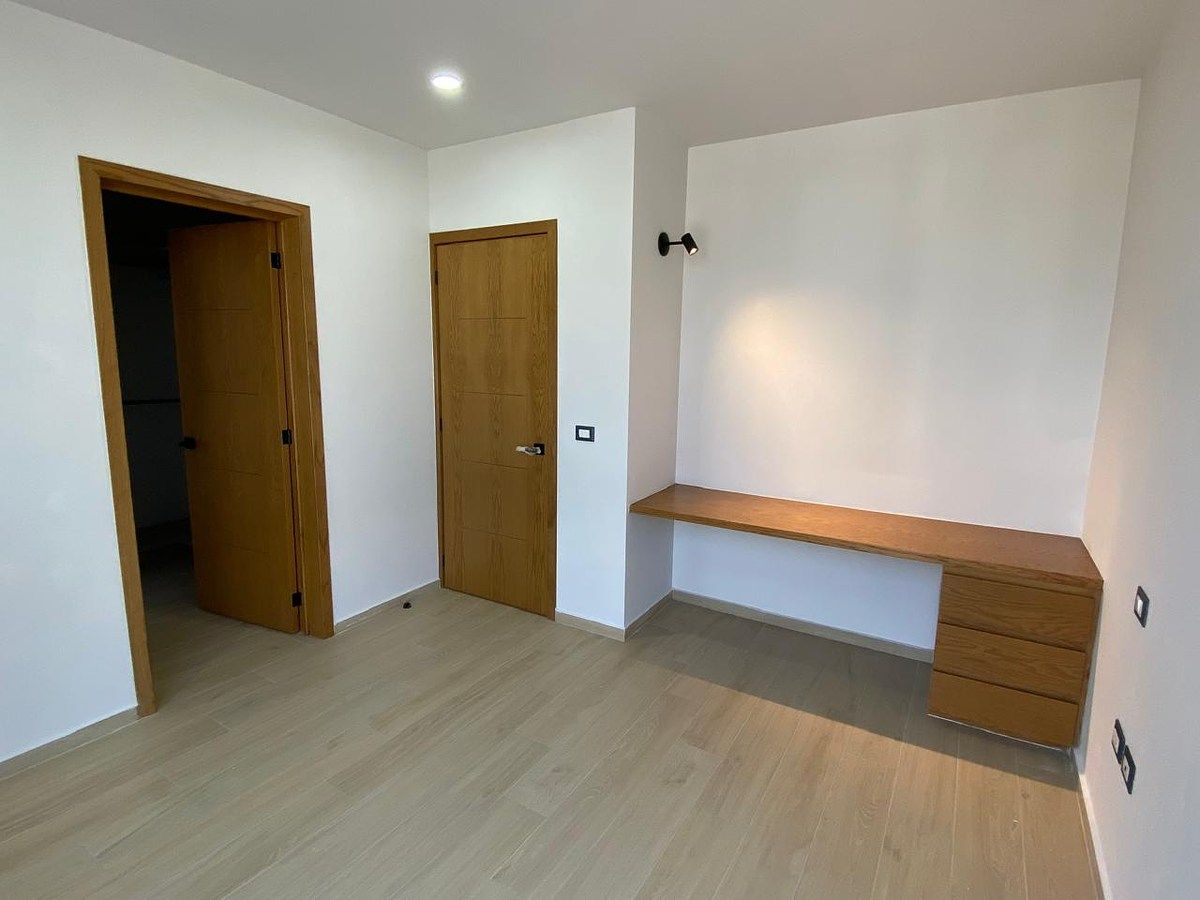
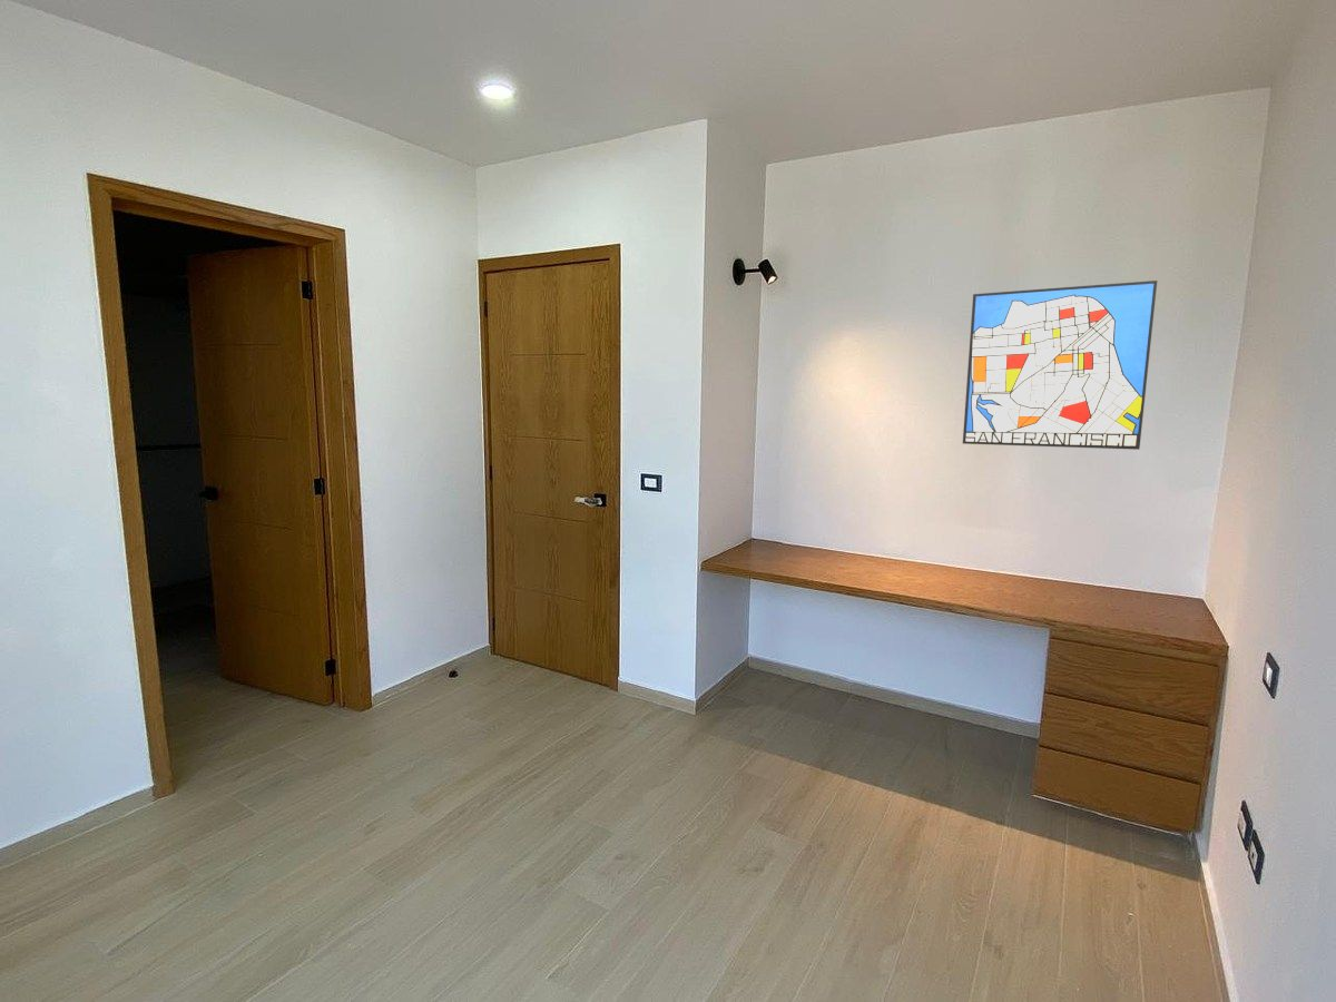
+ wall art (1052, 367)
